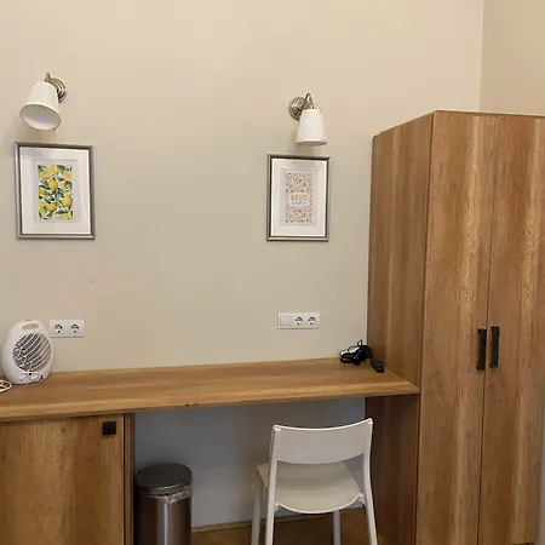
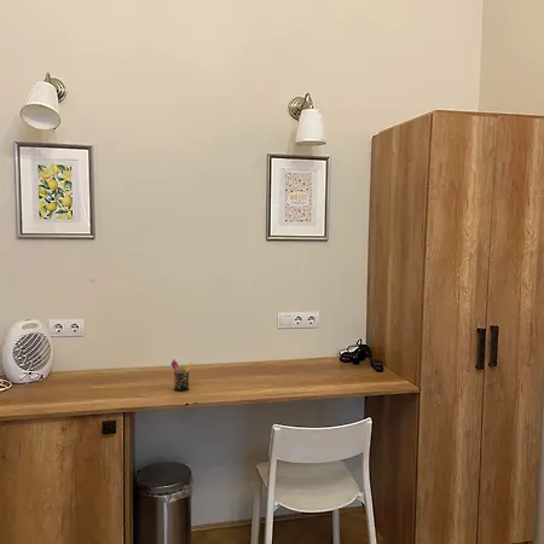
+ pen holder (180, 374)
